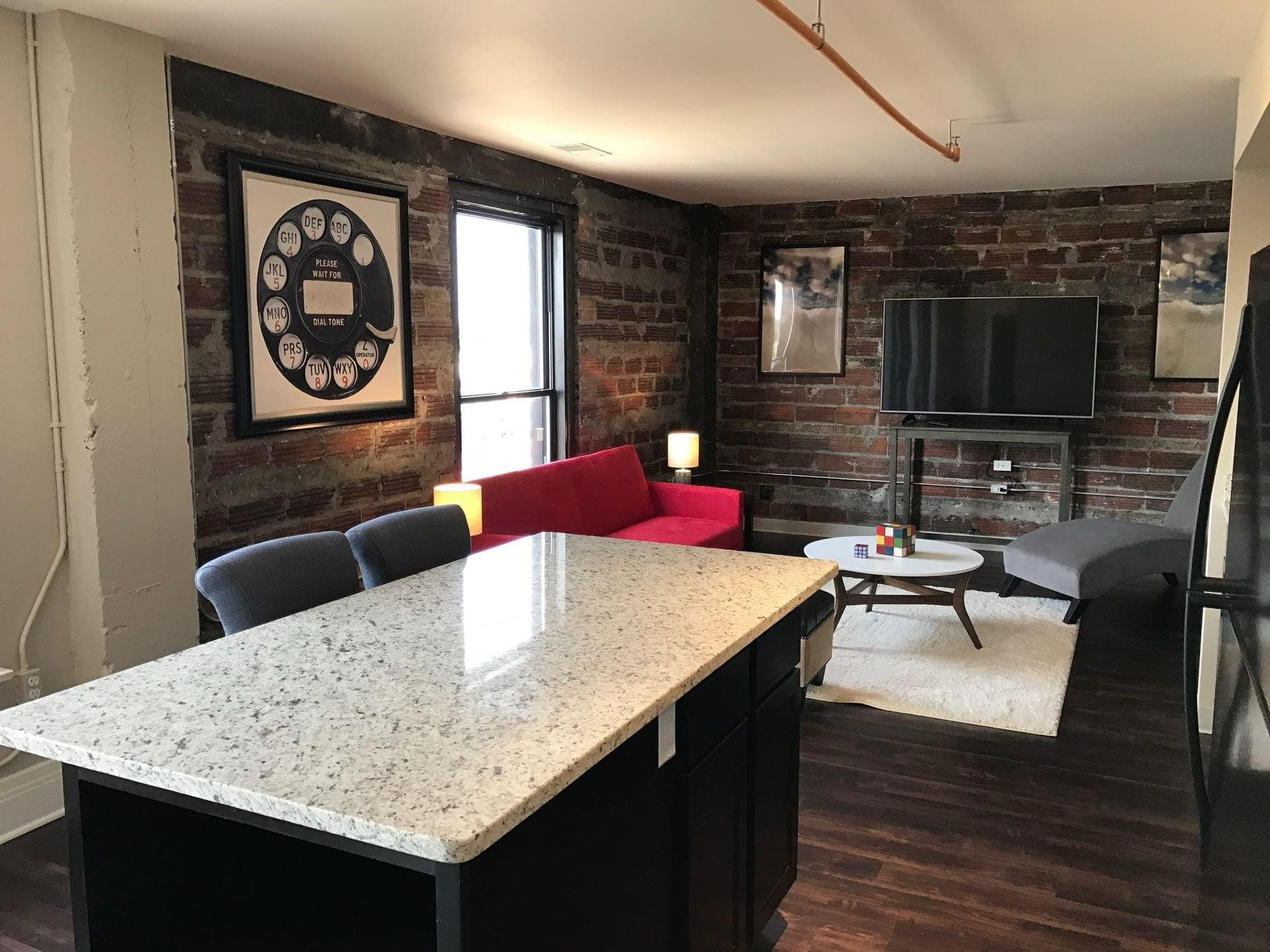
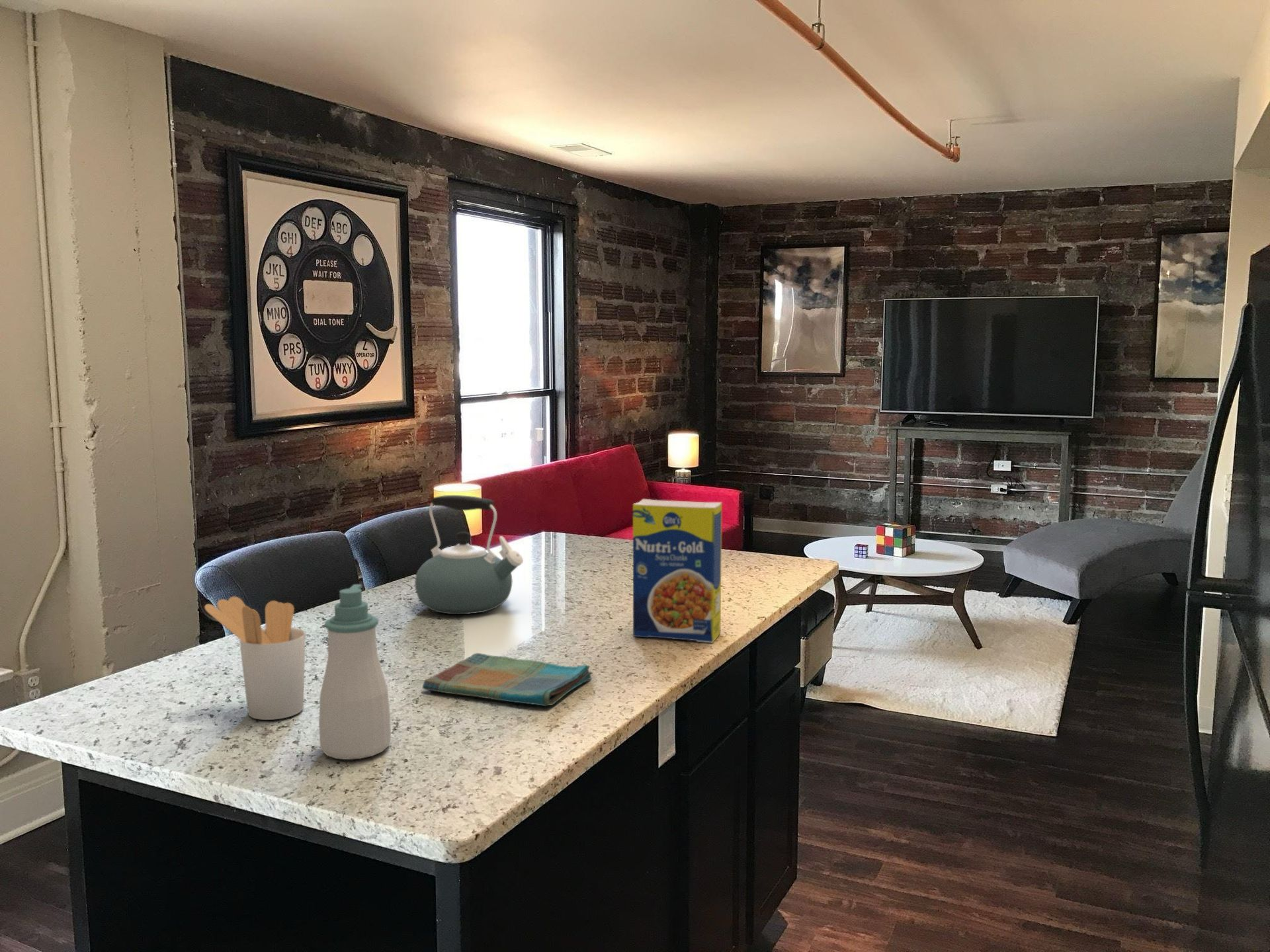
+ dish towel (509, 677)
+ utensil holder (258, 654)
+ soap bottle (353, 670)
+ legume (677, 569)
+ kettle (471, 552)
